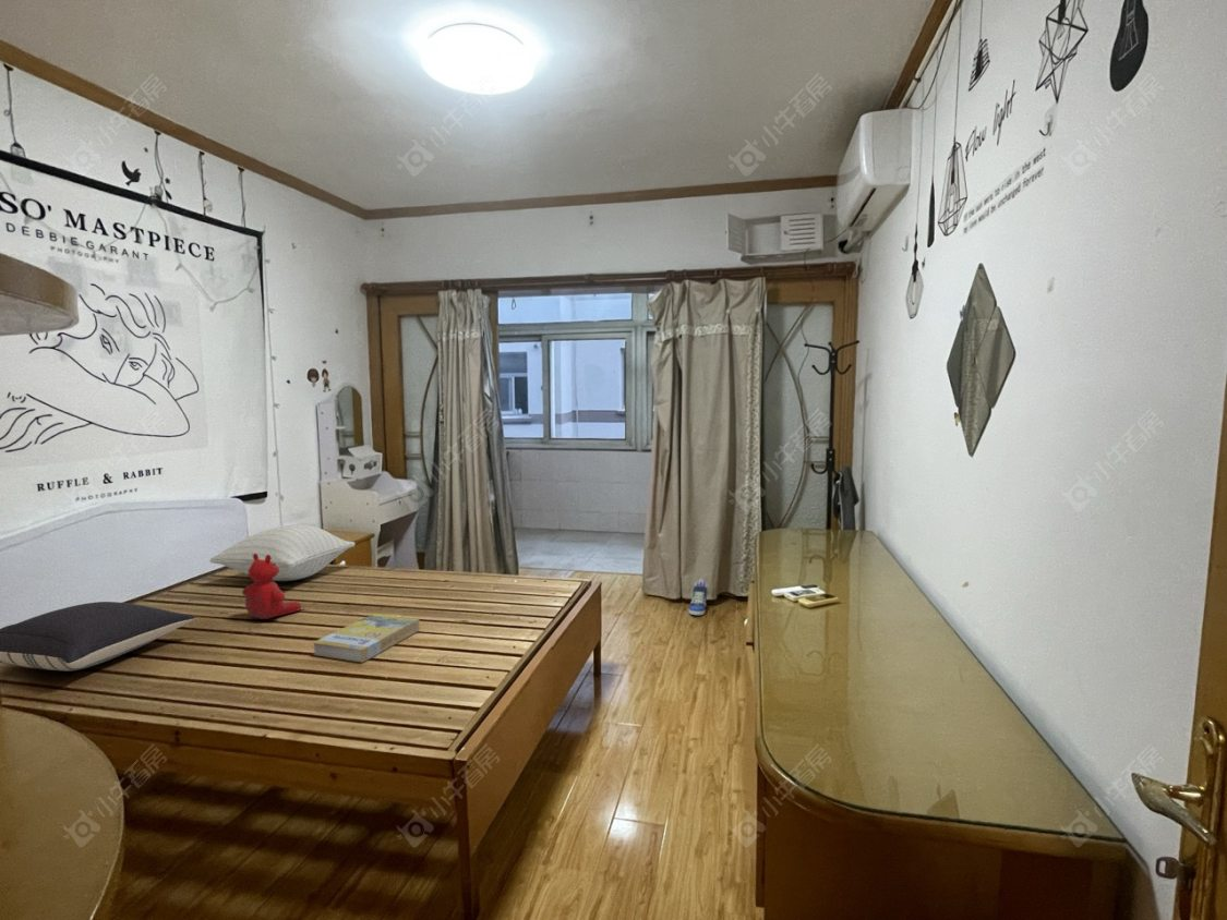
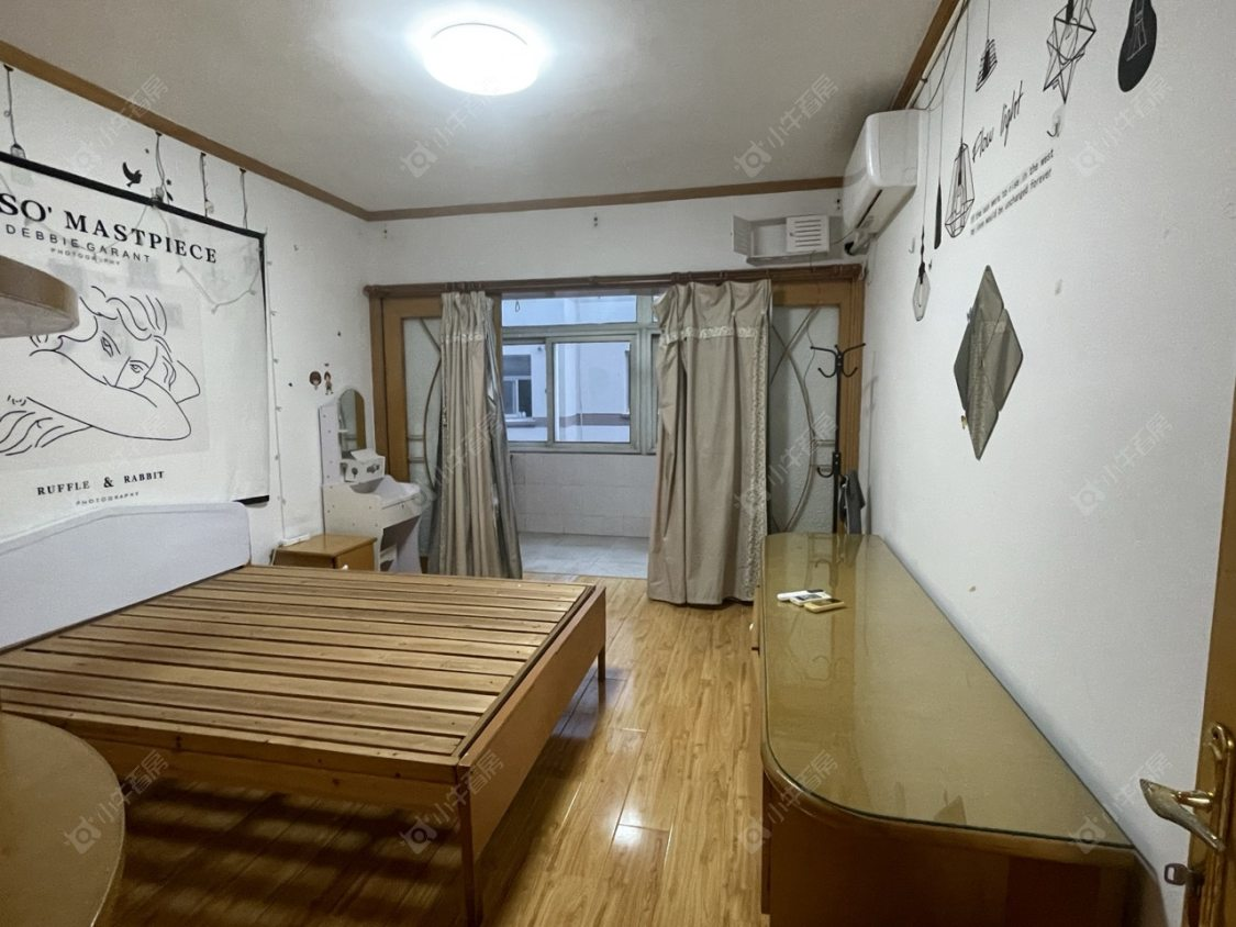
- pillow (89, 632)
- stuffed bear (272, 583)
- sneaker (698, 595)
- pillow (286, 552)
- book (369, 635)
